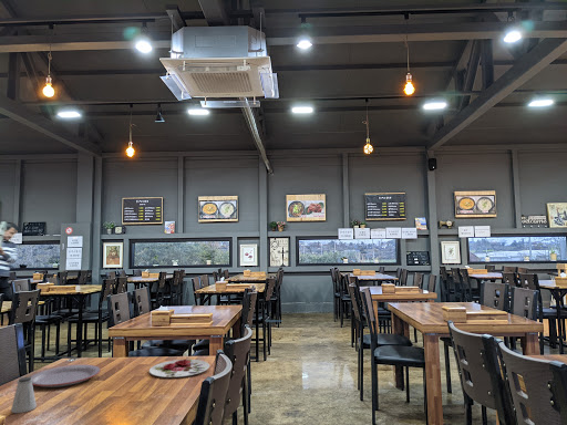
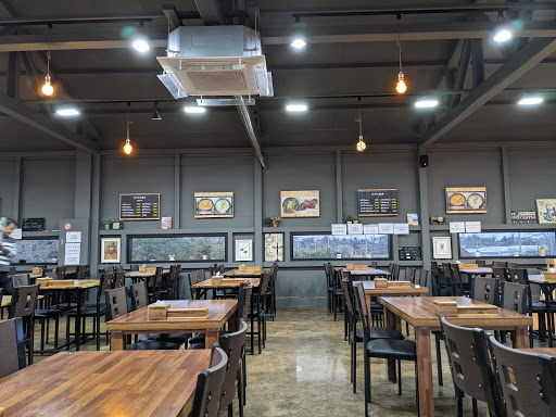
- plate (179, 366)
- plate (64, 376)
- saltshaker (24, 393)
